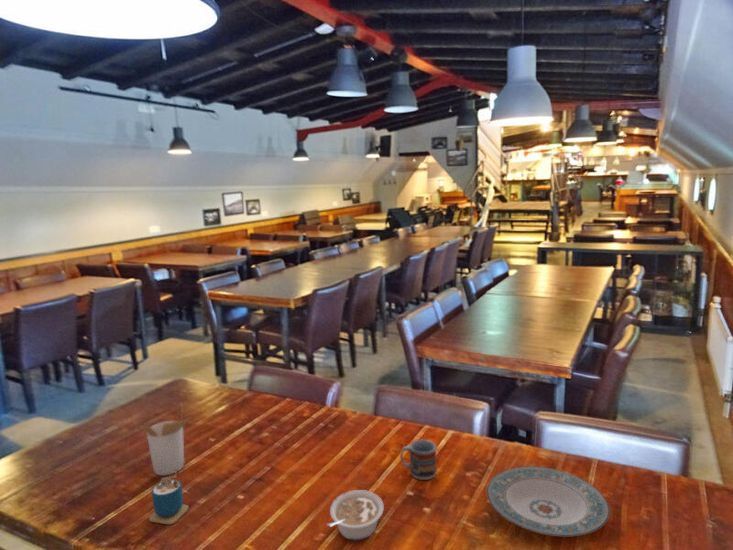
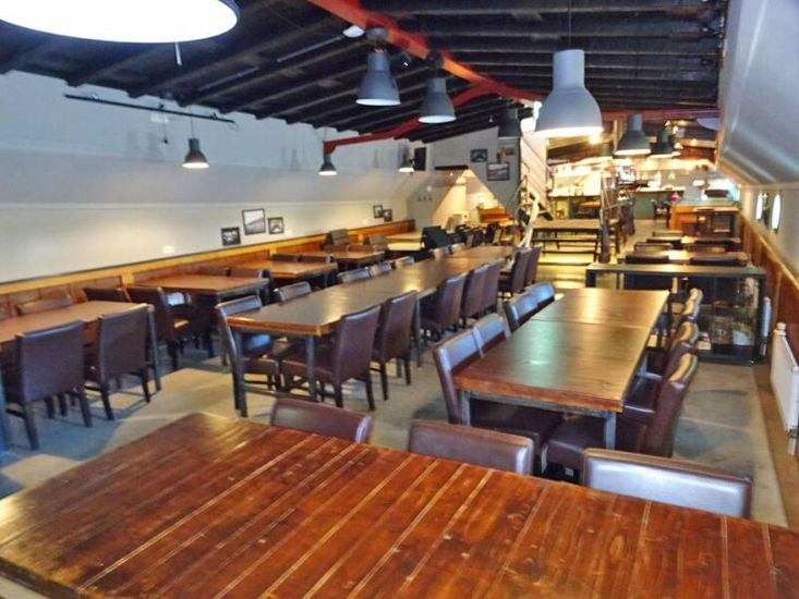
- plate (545, 503)
- cup (167, 491)
- utensil holder (170, 441)
- cup (418, 458)
- legume (356, 516)
